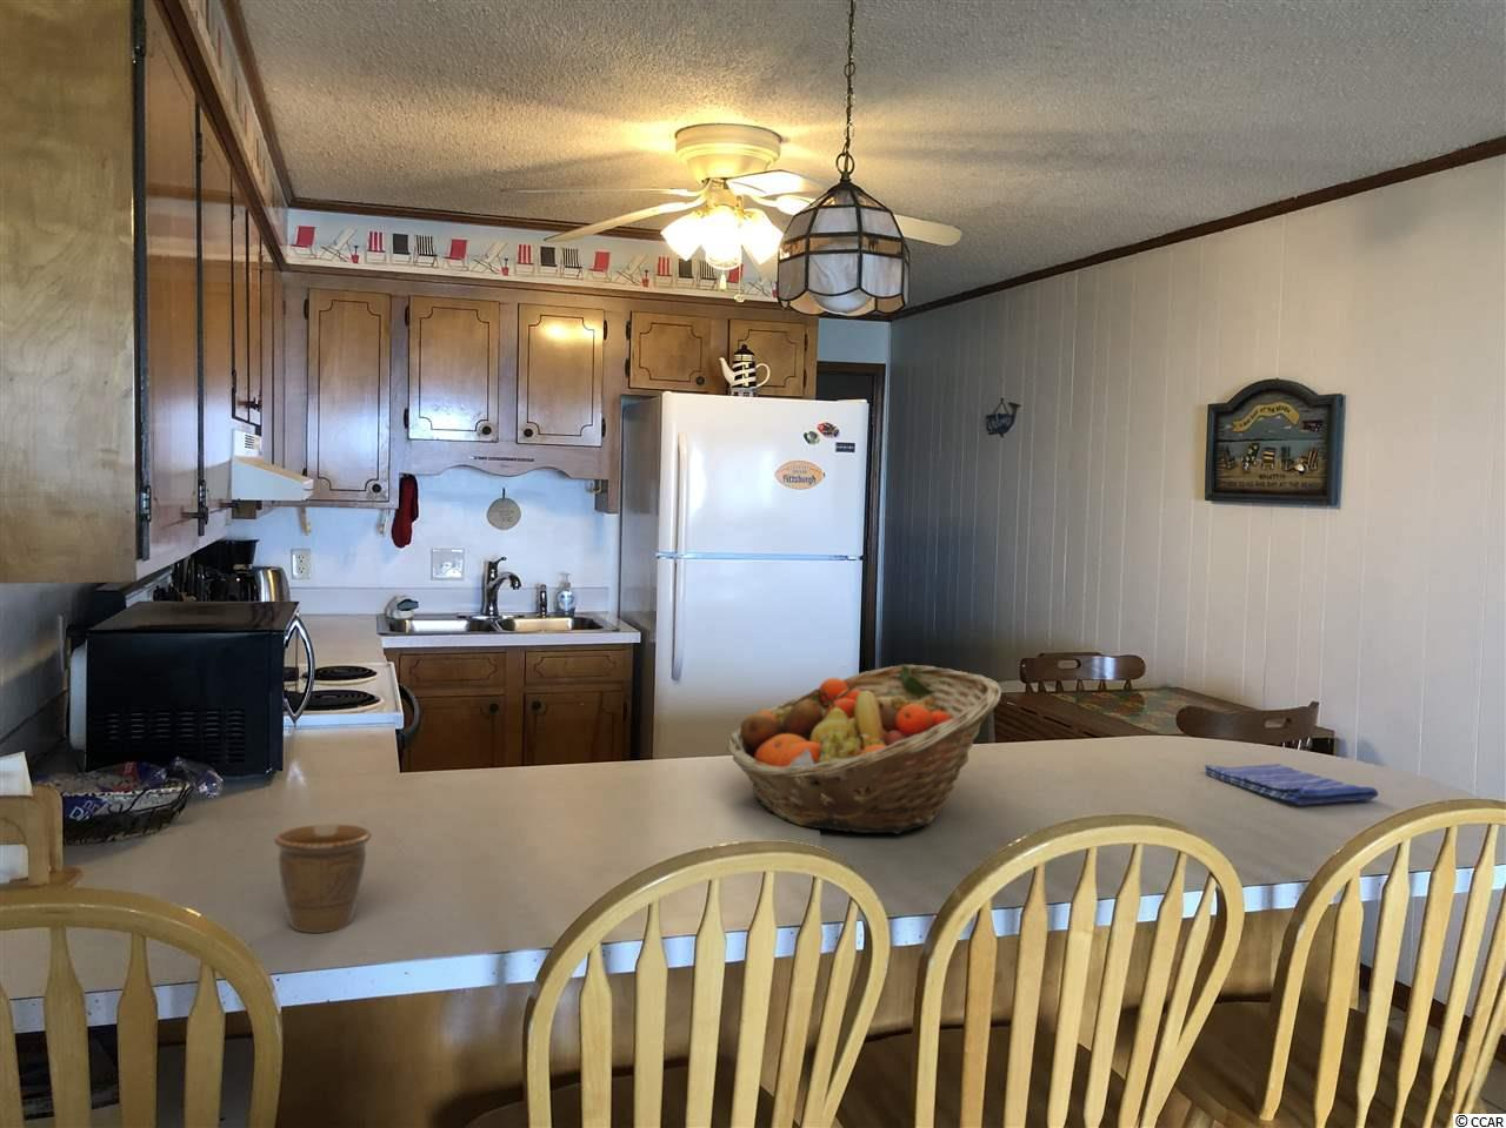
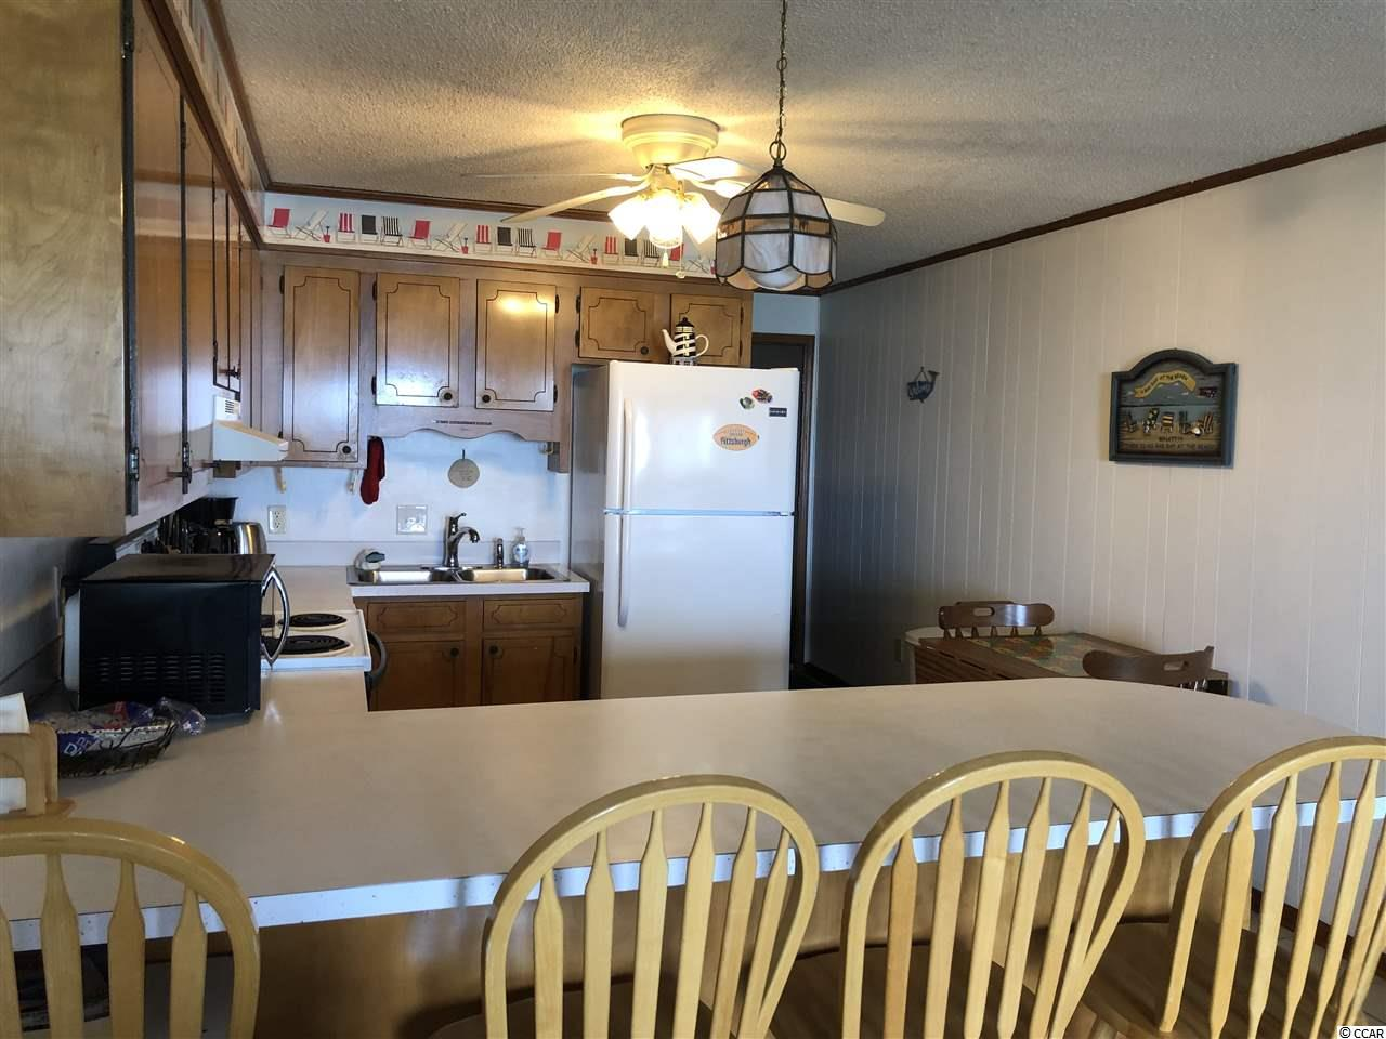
- fruit basket (860, 739)
- dish towel (1287, 778)
- mug (325, 876)
